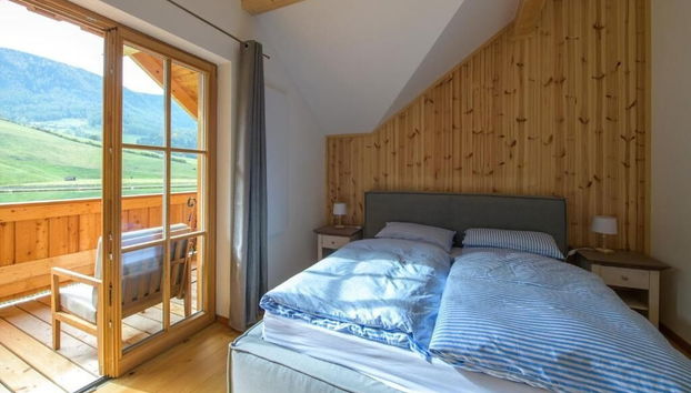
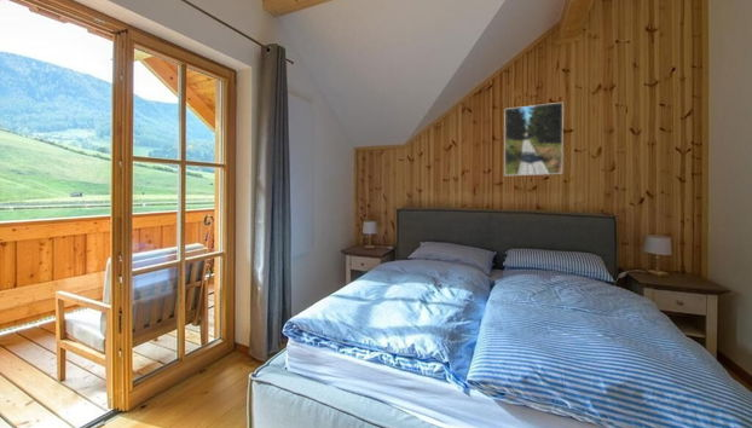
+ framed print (532, 140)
